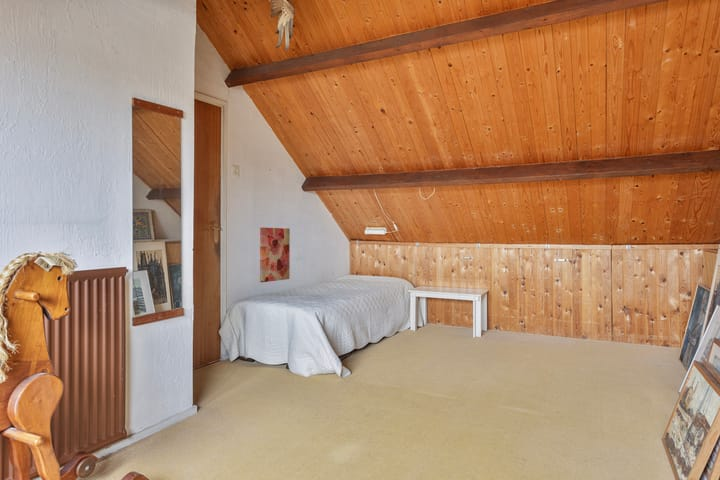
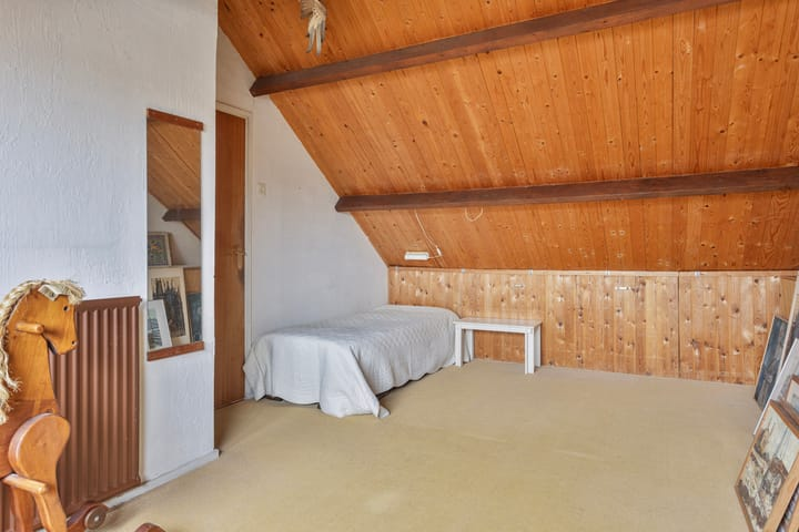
- wall art (275, 254)
